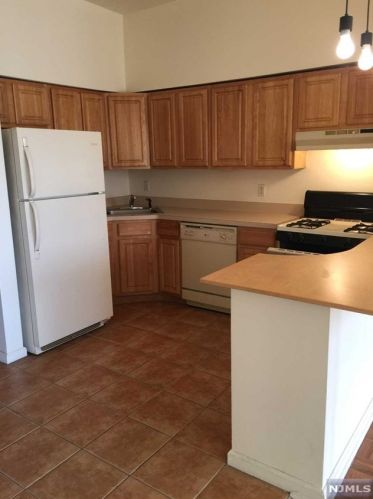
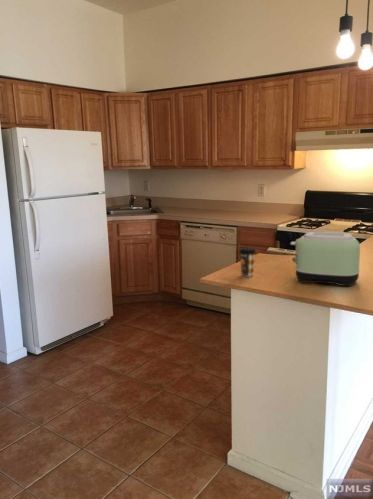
+ toaster (324, 257)
+ coffee cup (247, 262)
